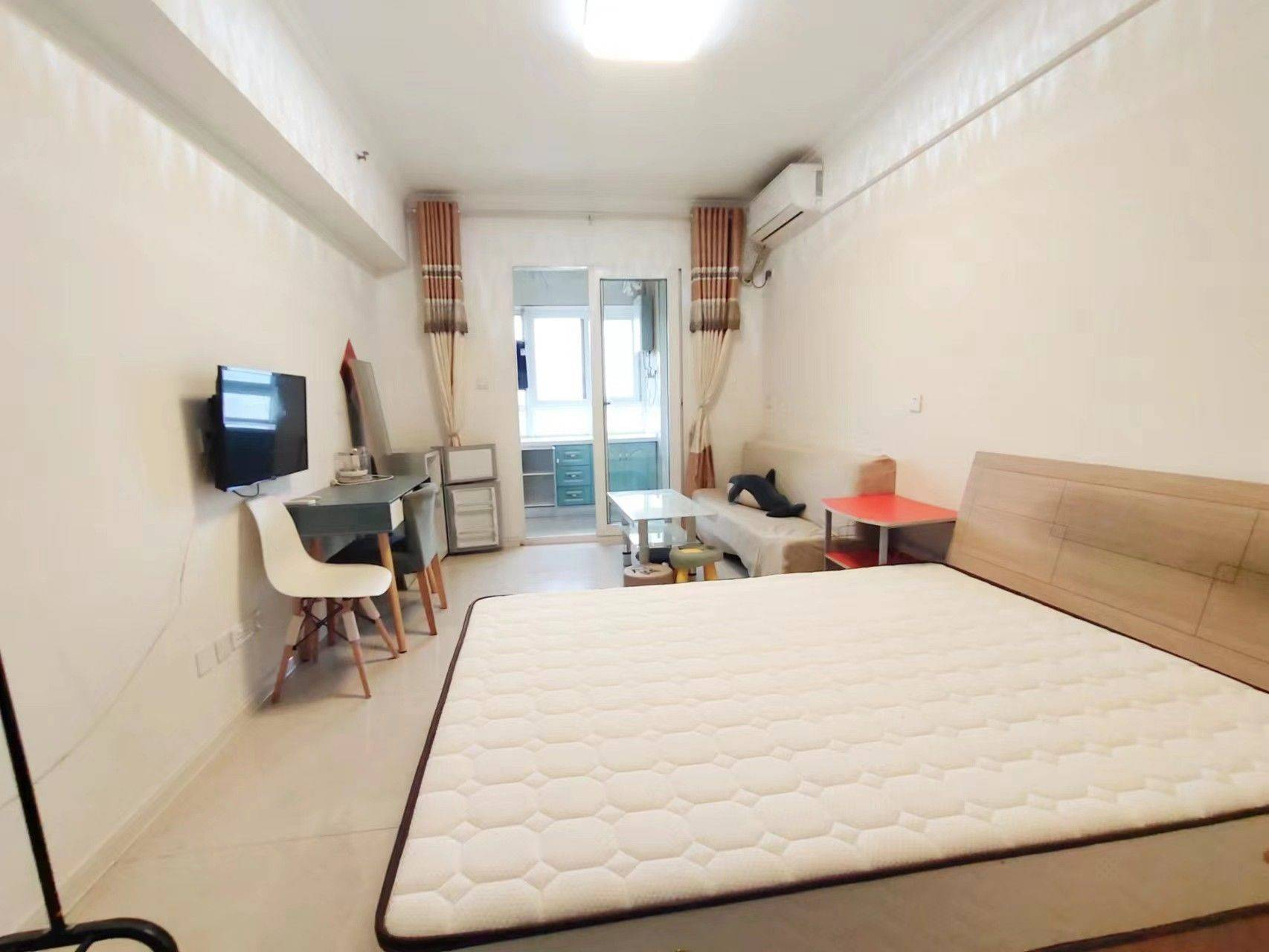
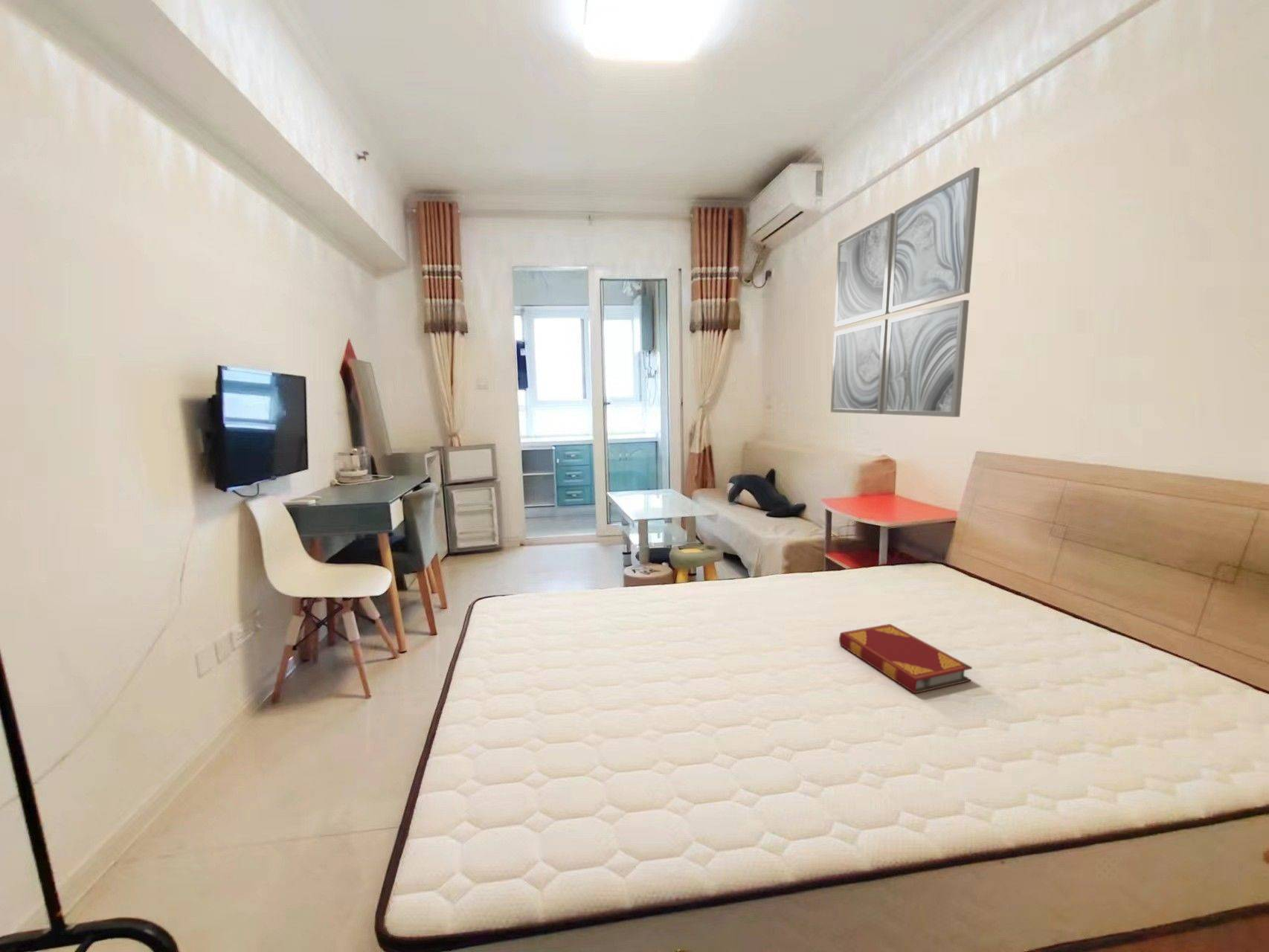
+ wall art (889, 313)
+ hardback book (900, 654)
